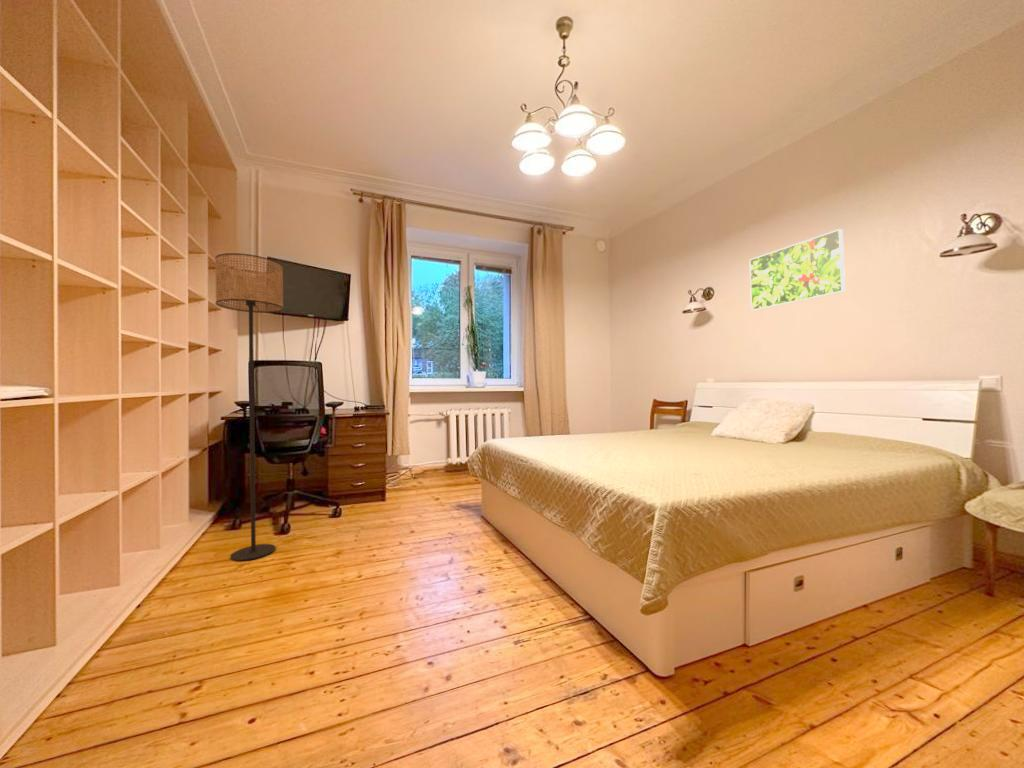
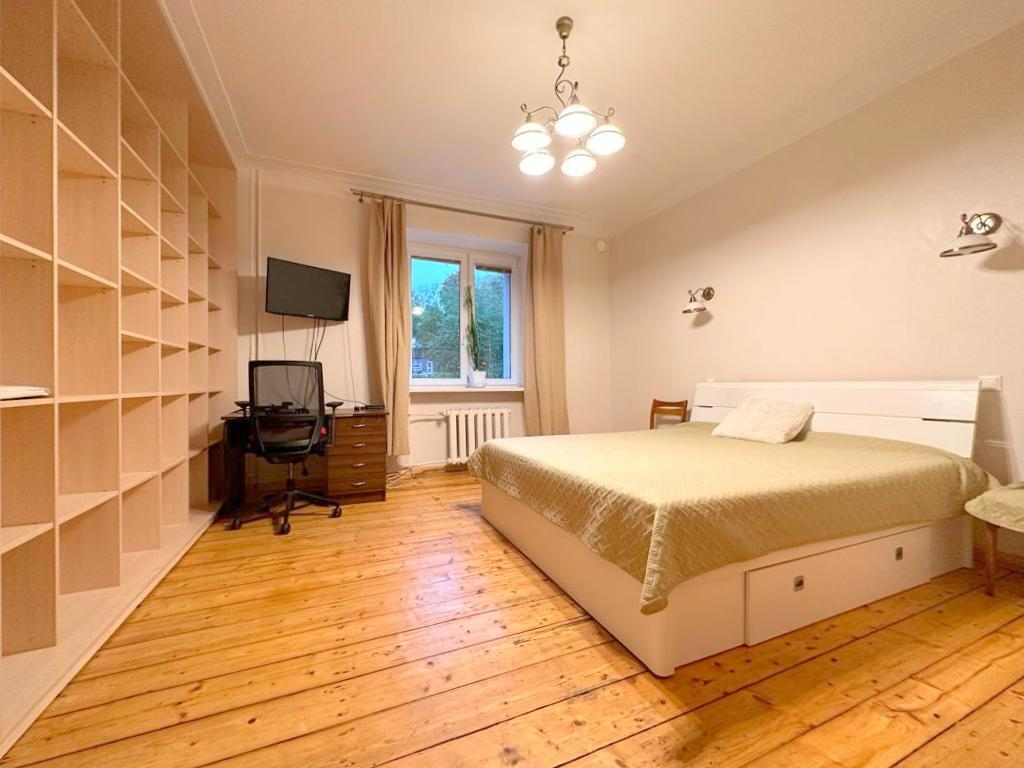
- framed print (792, 274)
- floor lamp (251, 406)
